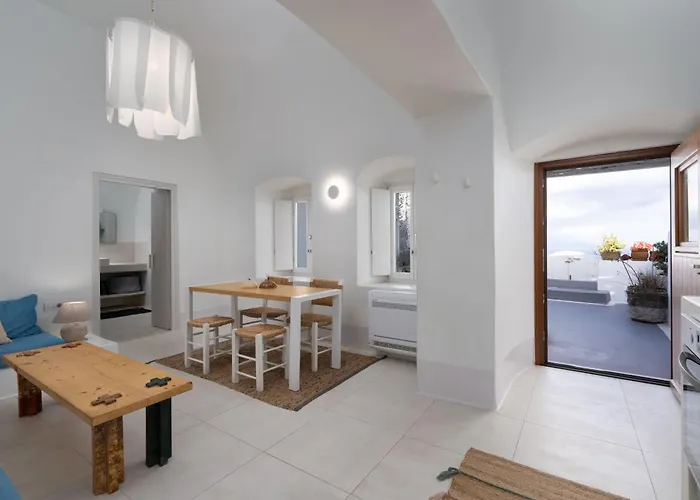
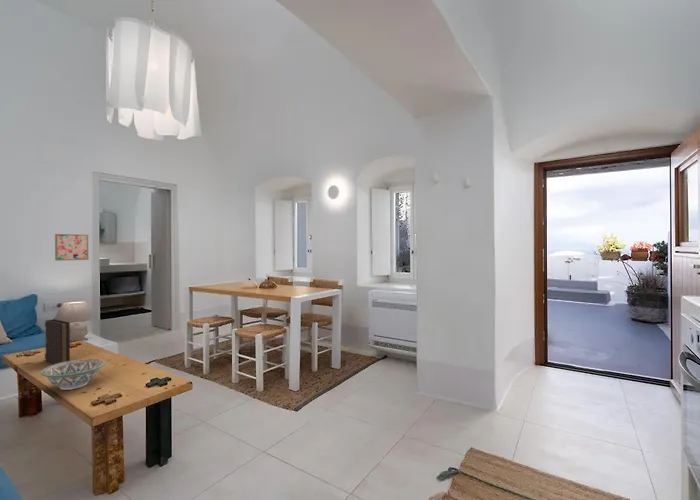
+ book (57, 341)
+ decorative bowl (74, 375)
+ wall art (72, 247)
